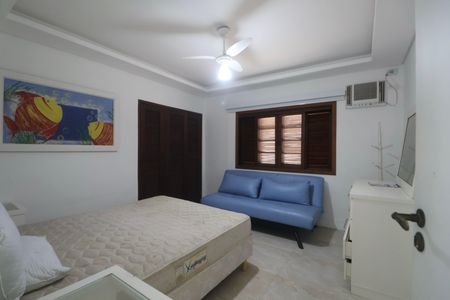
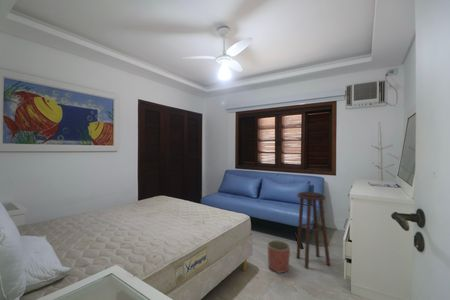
+ planter (278, 256)
+ stool (311, 229)
